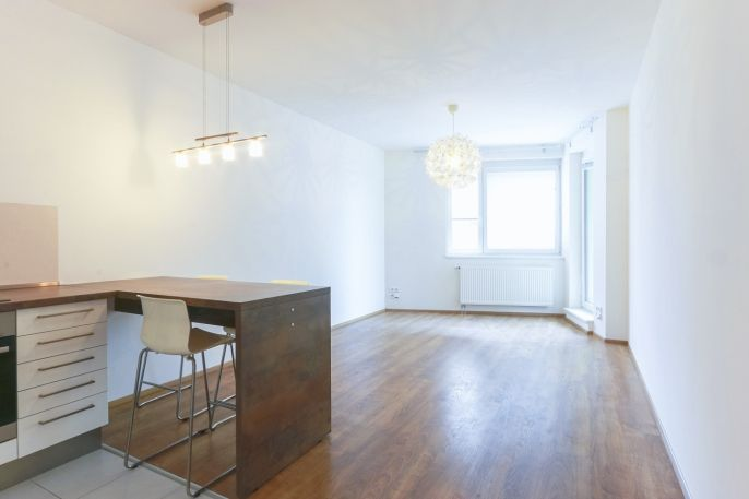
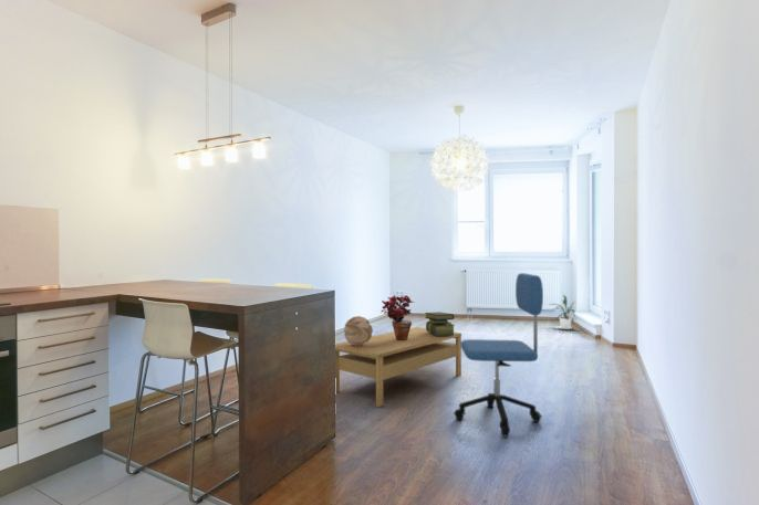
+ office chair (497, 347)
+ decorative ball (357, 329)
+ stack of books (438, 323)
+ coffee table (401, 360)
+ house plant (565, 312)
+ potted plant (398, 317)
